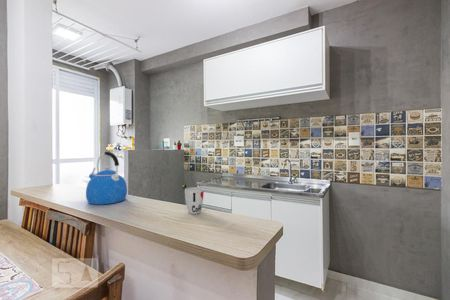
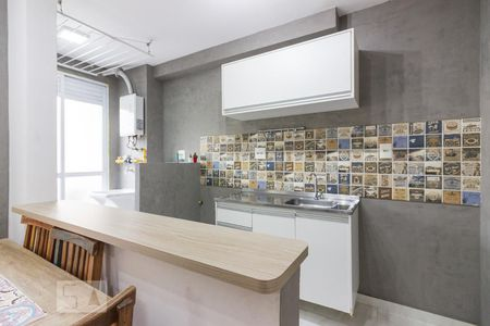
- cup (194, 200)
- kettle (104, 176)
